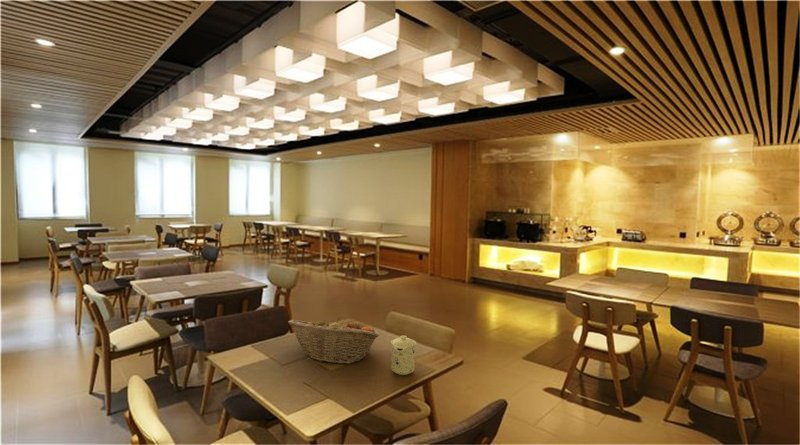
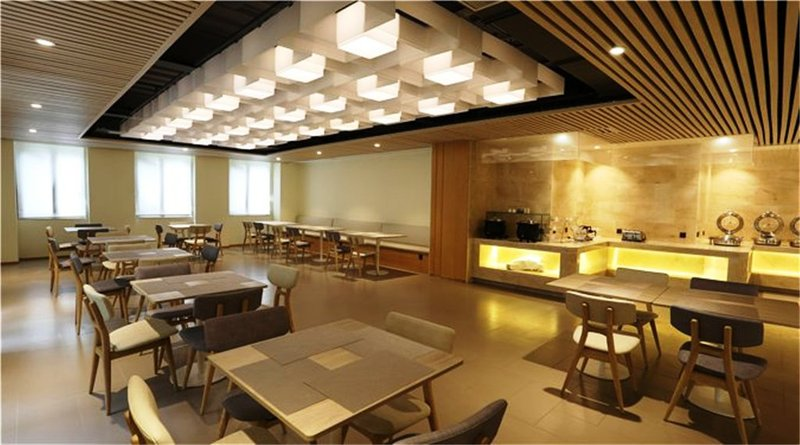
- fruit basket (333, 335)
- mug (403, 353)
